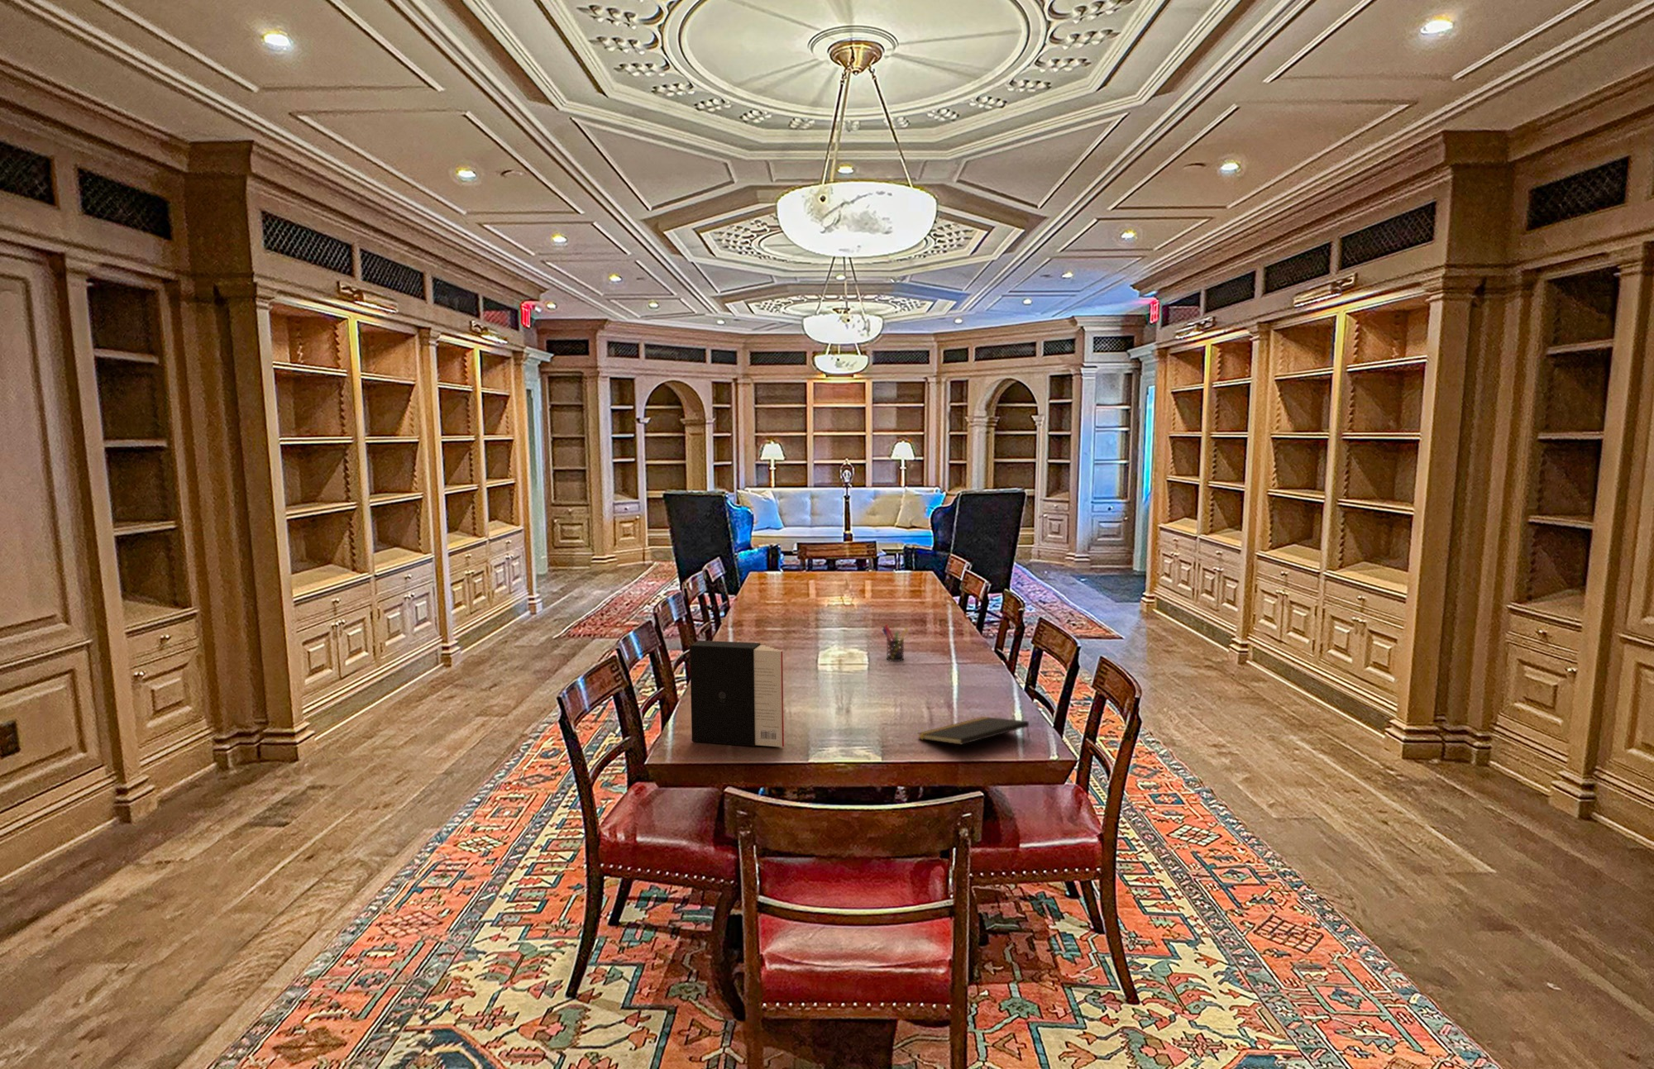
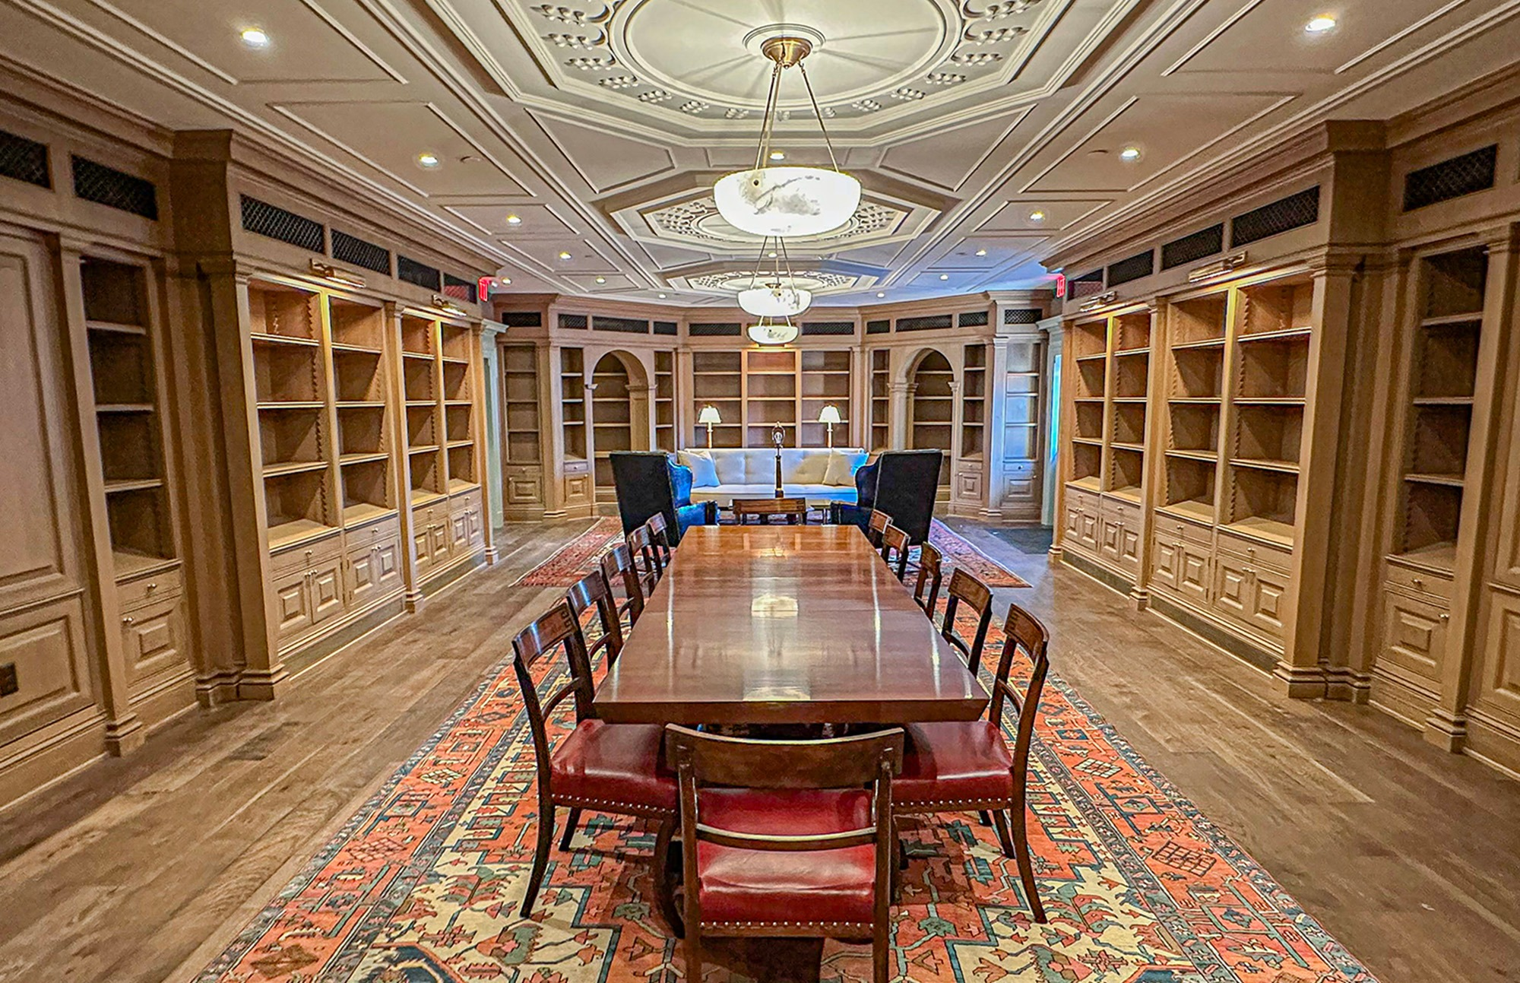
- book (739, 693)
- pen holder (895, 641)
- notepad (973, 729)
